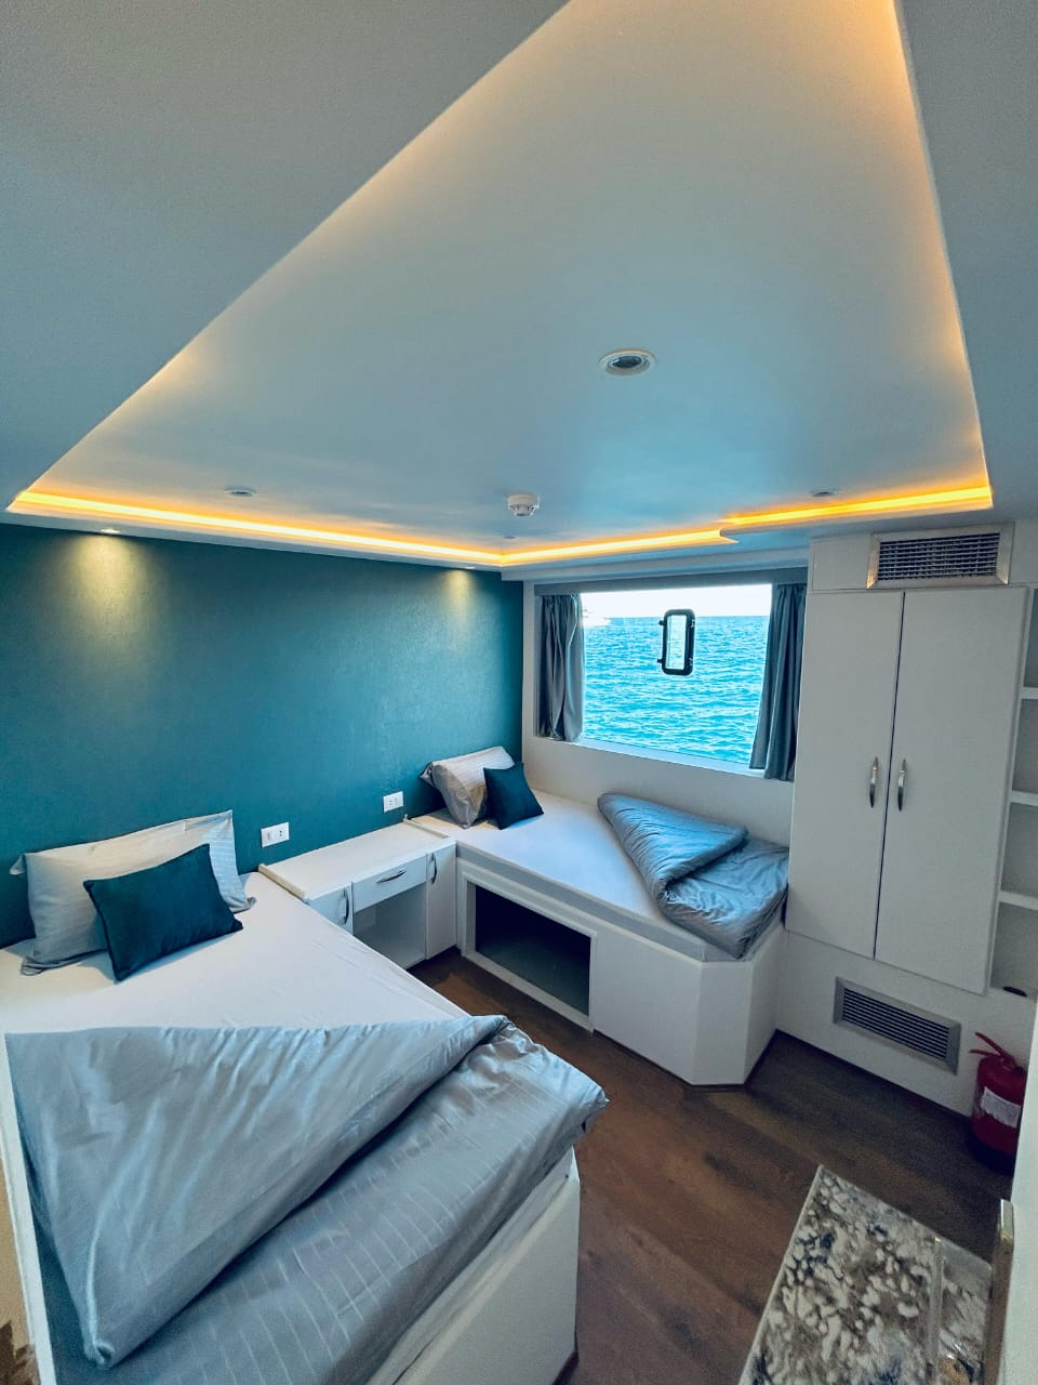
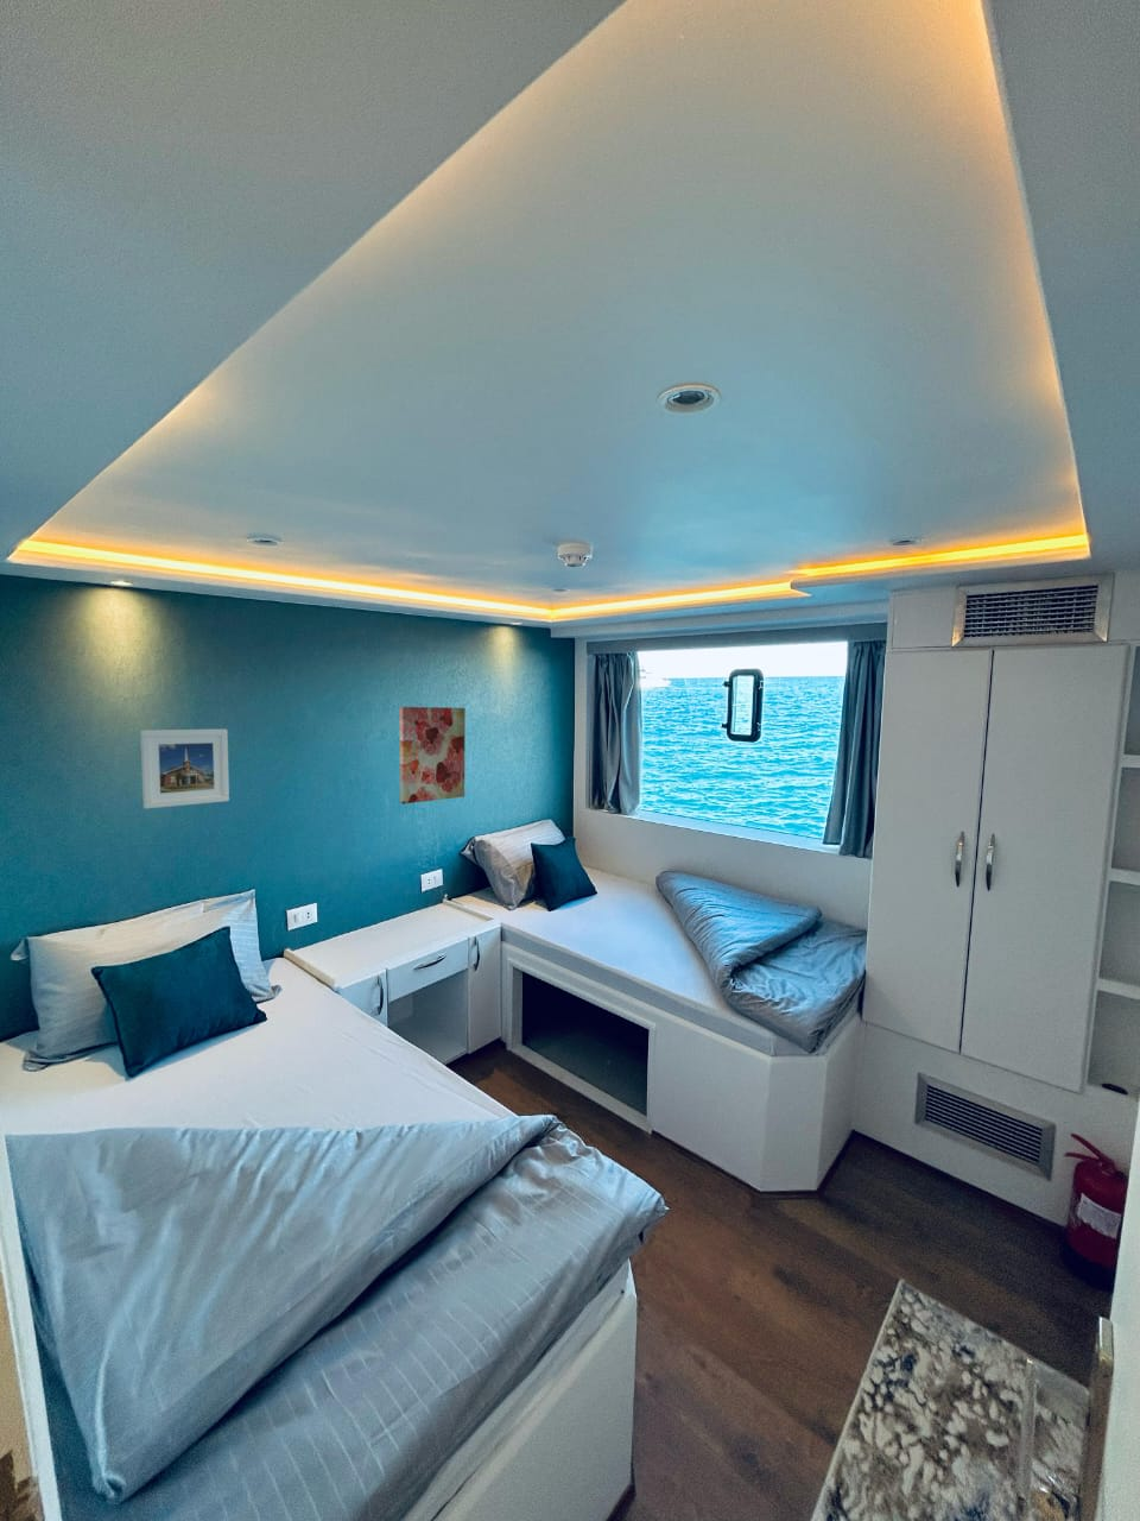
+ wall art (433, 753)
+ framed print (187, 766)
